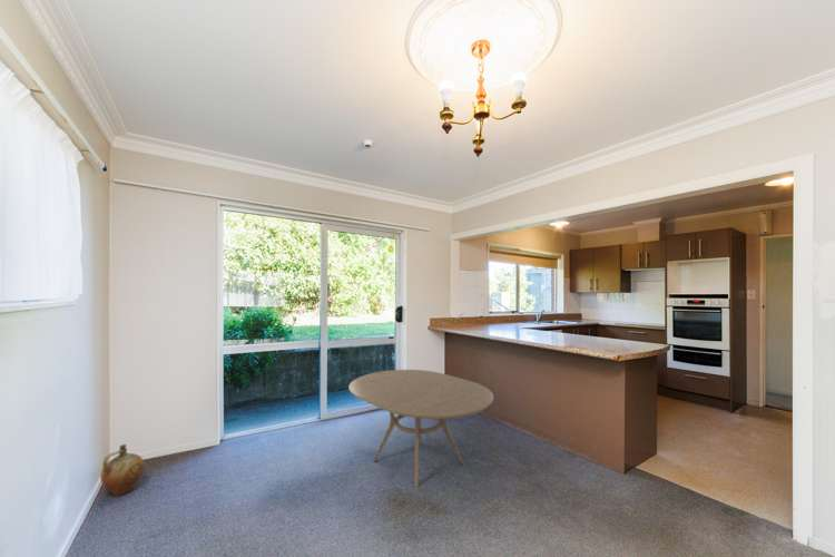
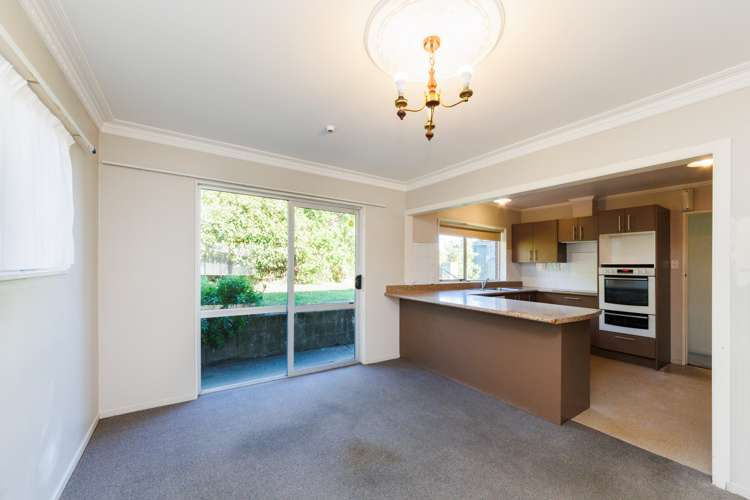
- dining table (418, 424)
- ceramic jug (122, 468)
